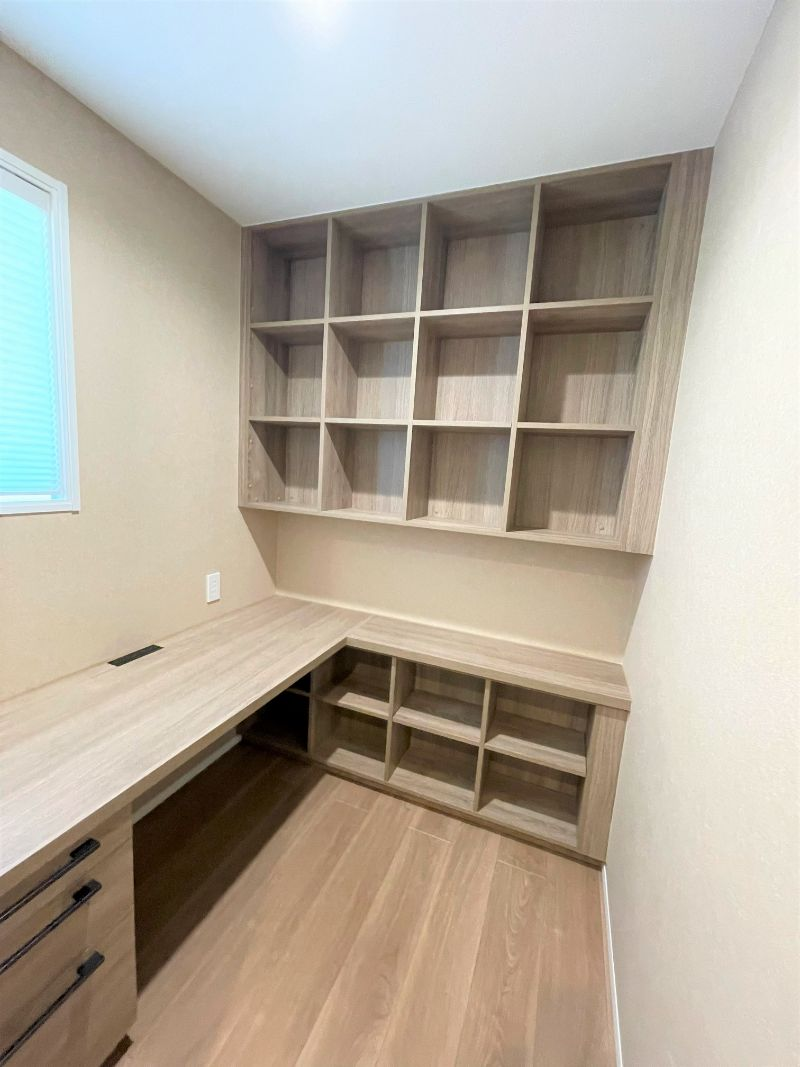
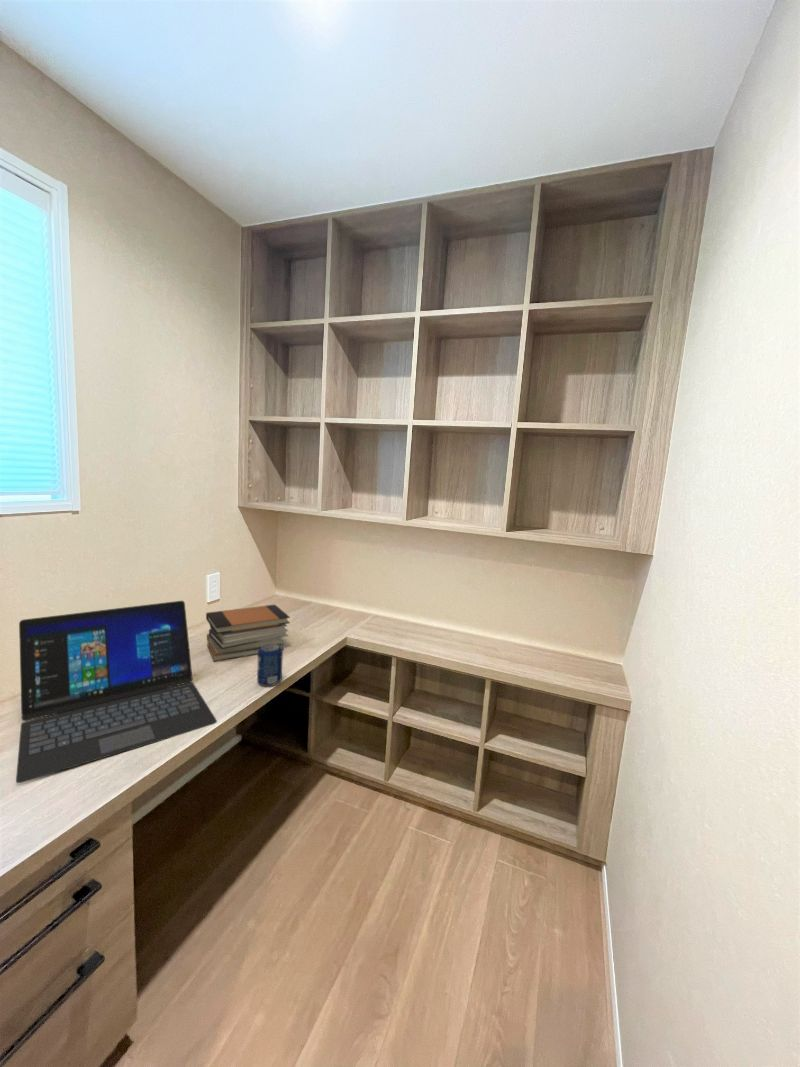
+ beverage can (270, 664)
+ book stack (247, 631)
+ laptop (118, 671)
